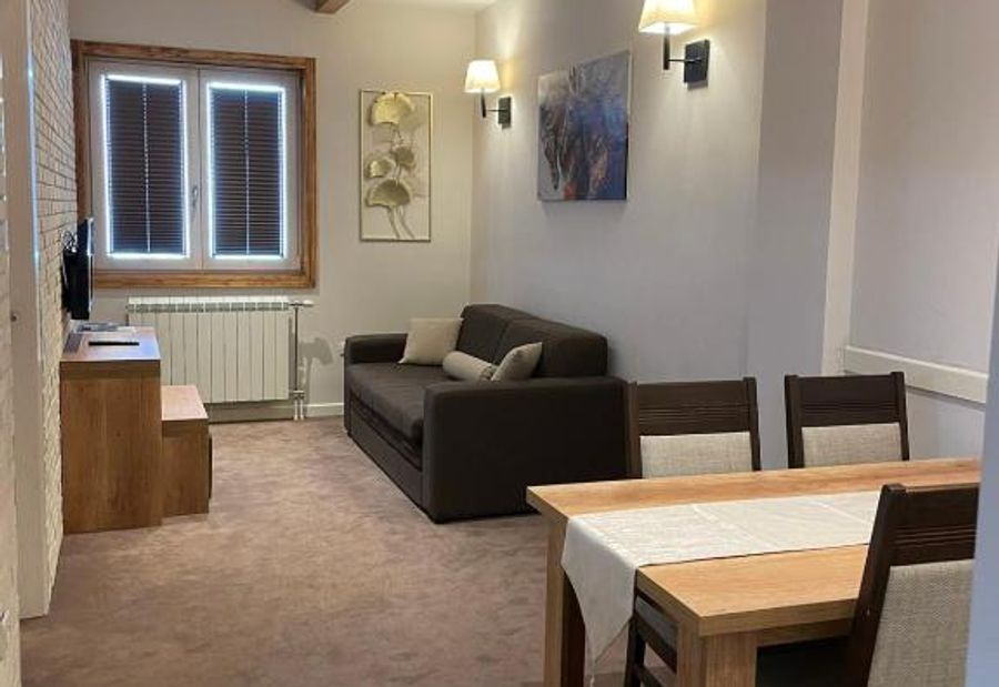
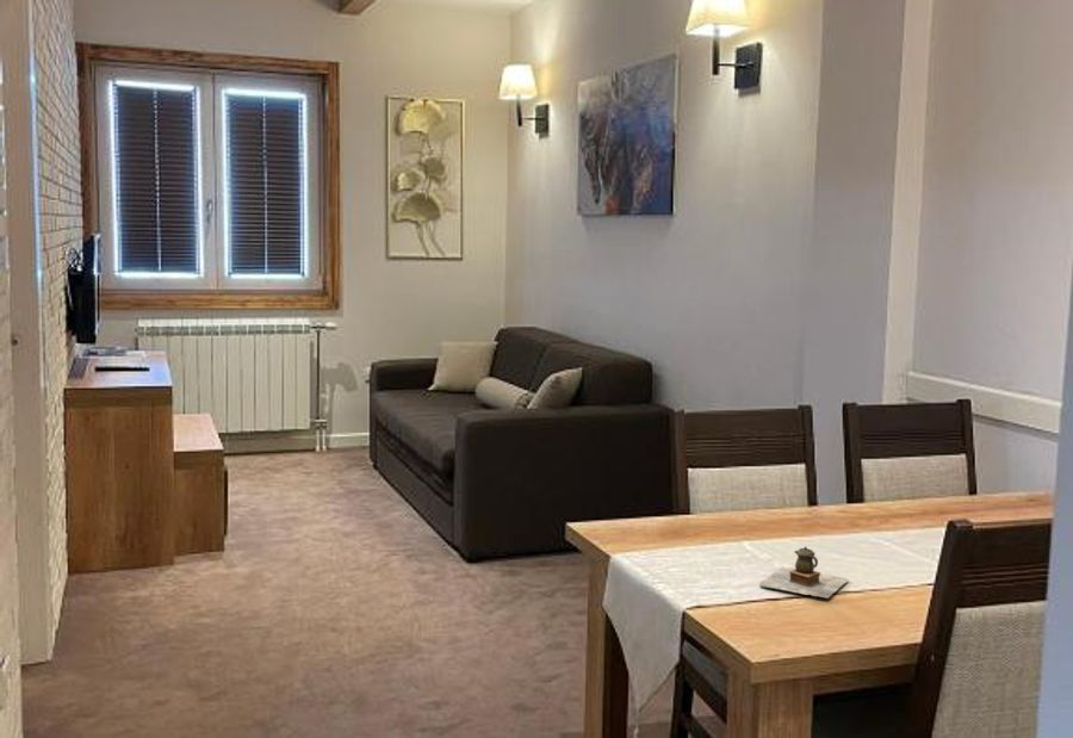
+ teapot (805, 564)
